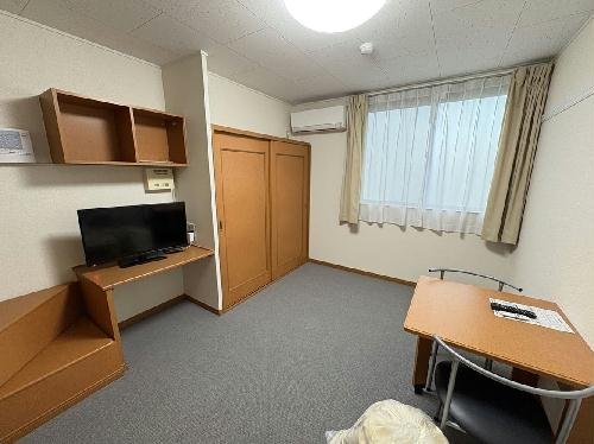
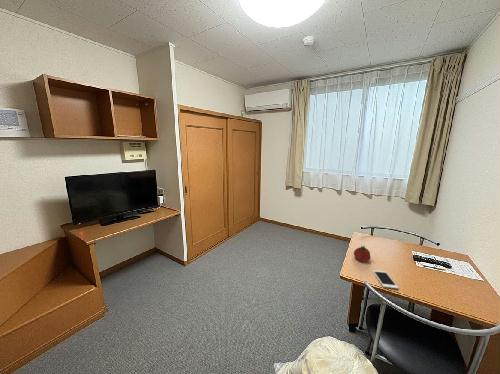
+ cell phone (384, 278)
+ fruit (362, 252)
